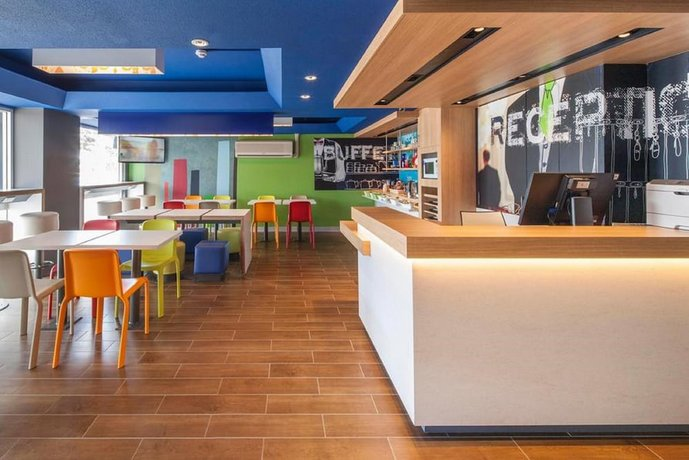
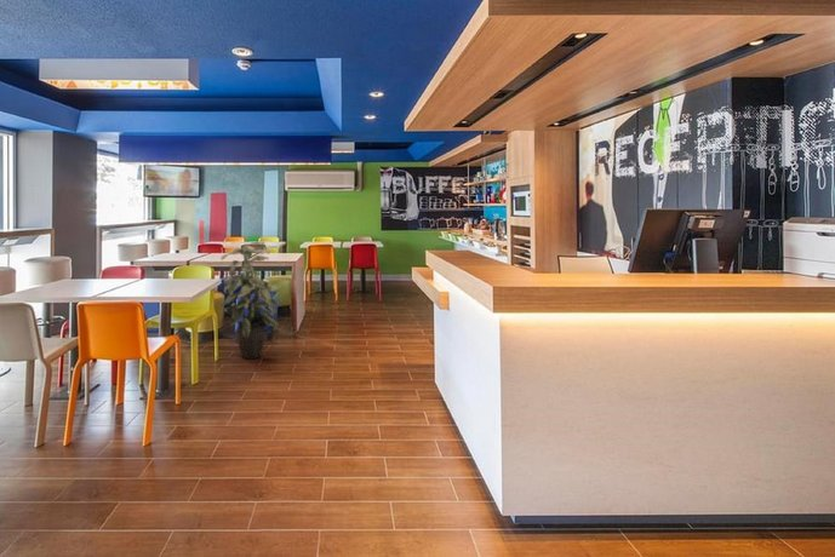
+ indoor plant (252, 299)
